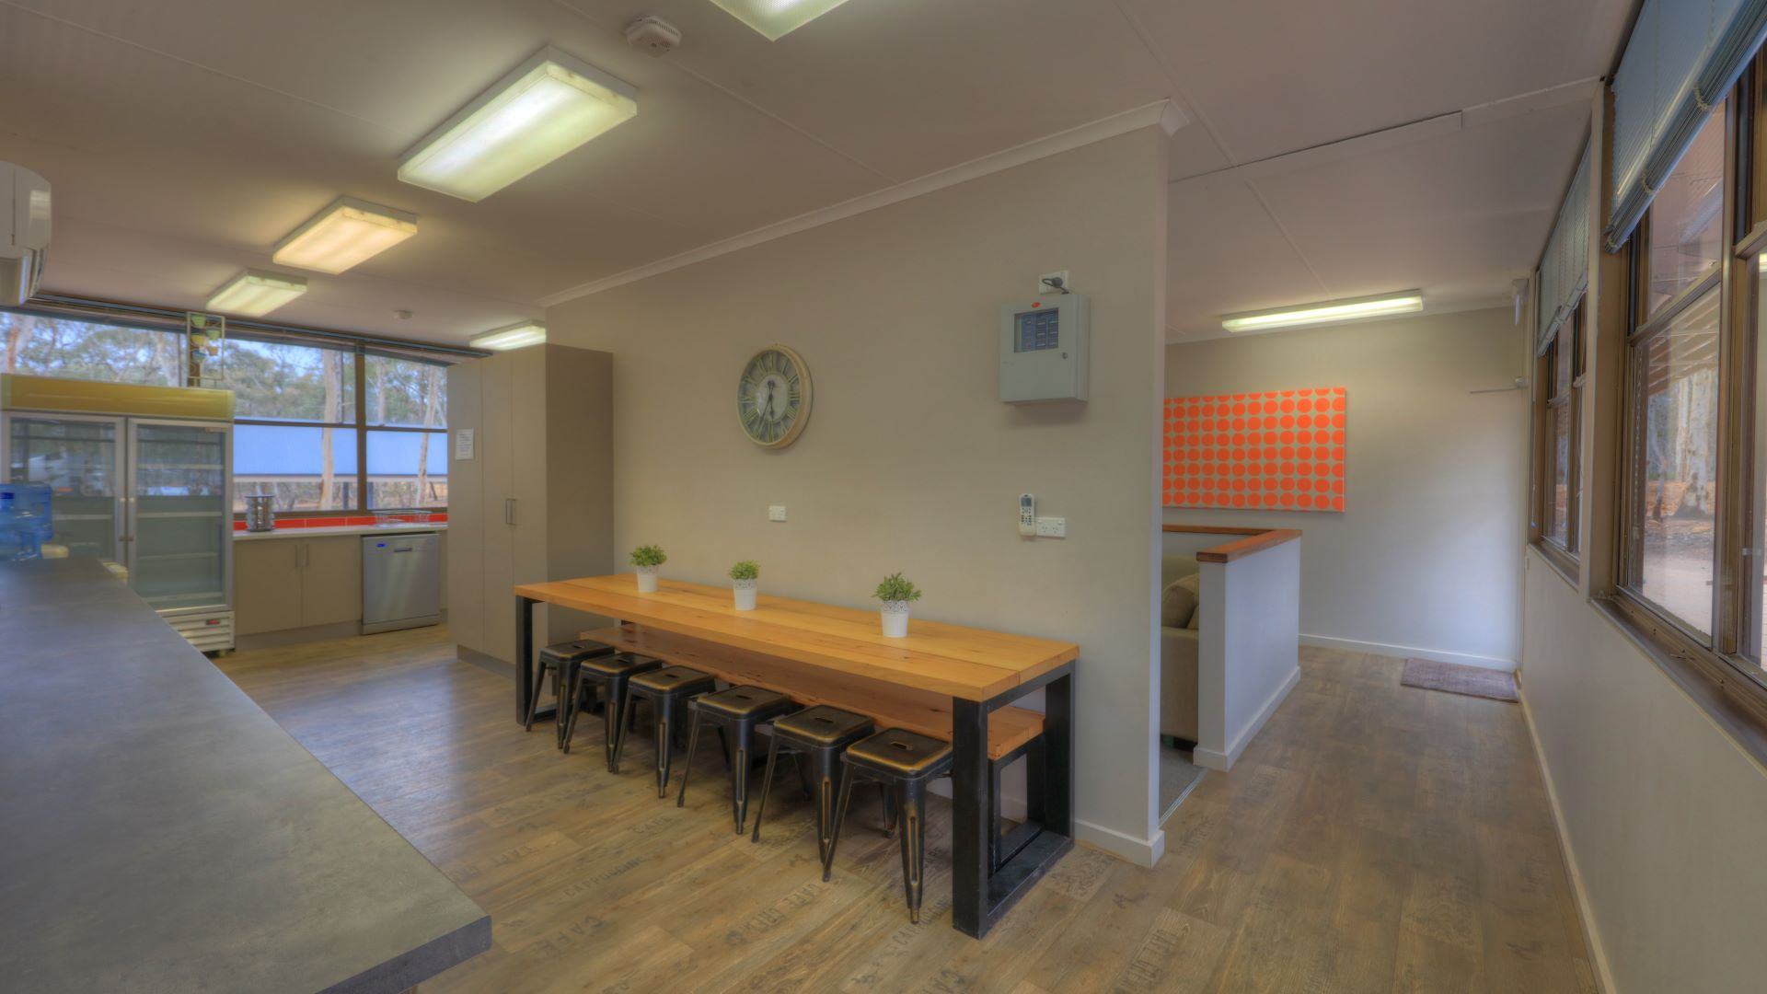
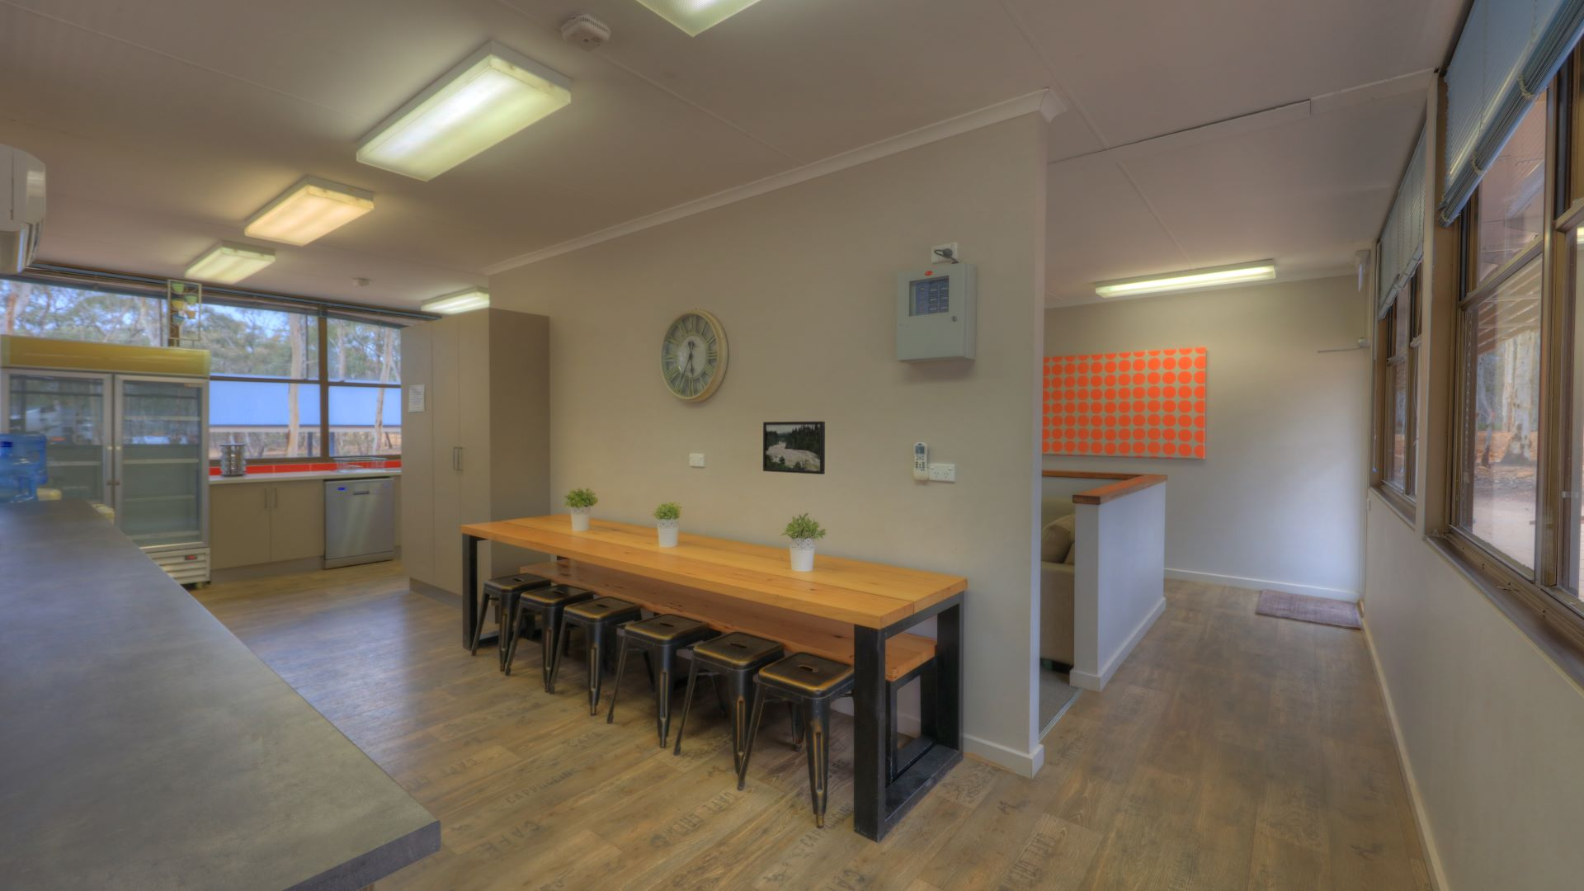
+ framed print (793, 447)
